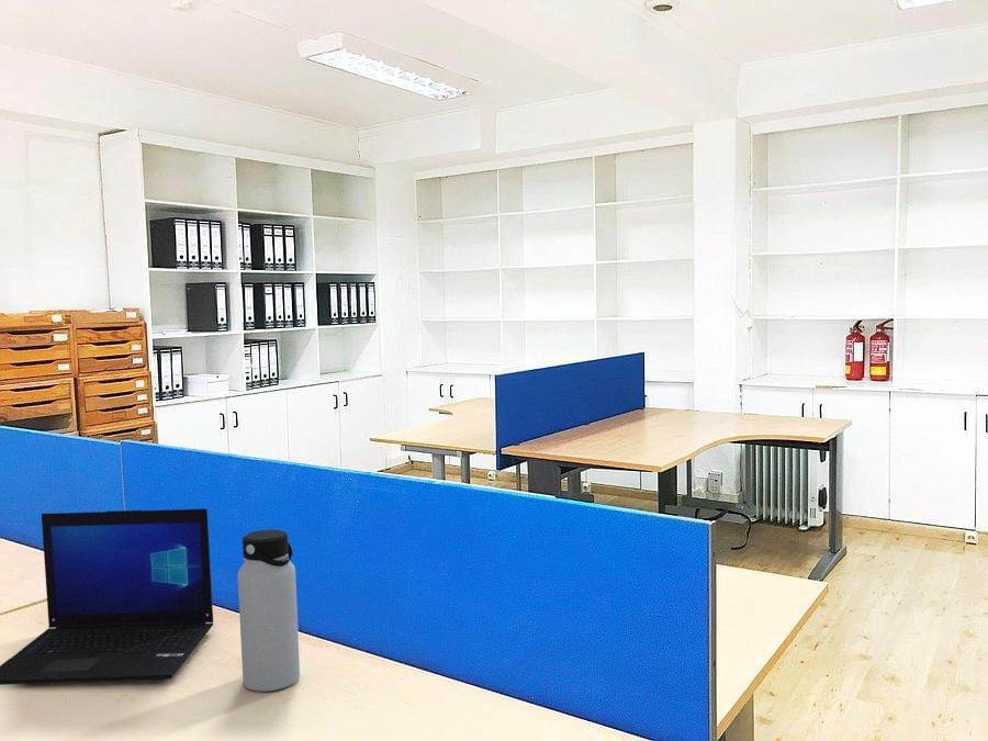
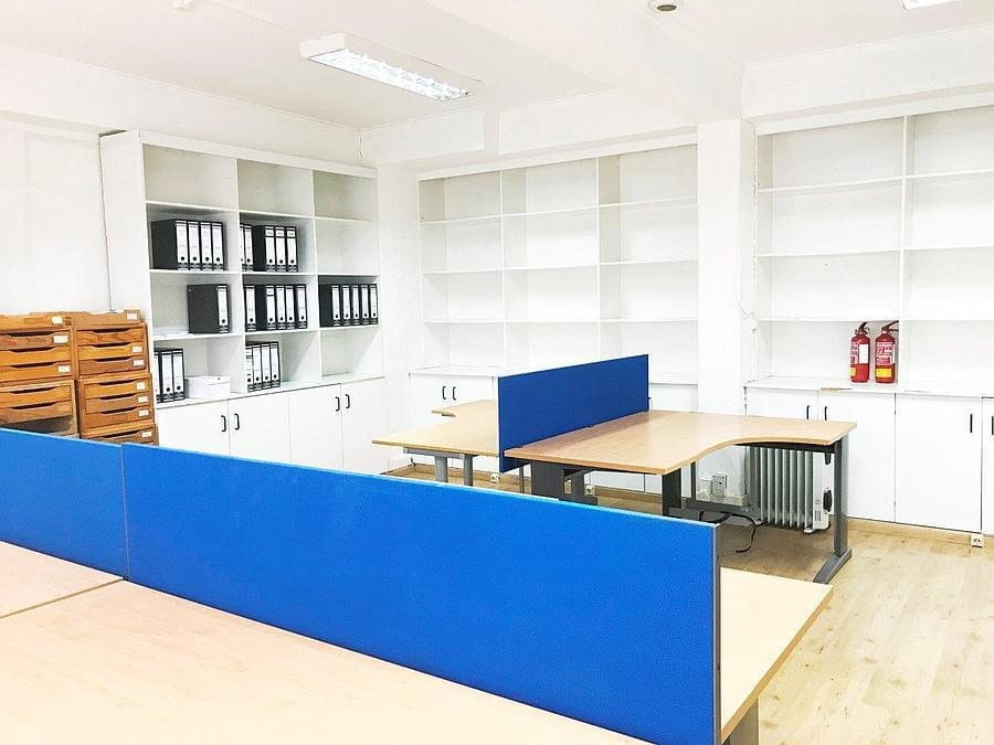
- water bottle (268, 607)
- laptop (102, 591)
